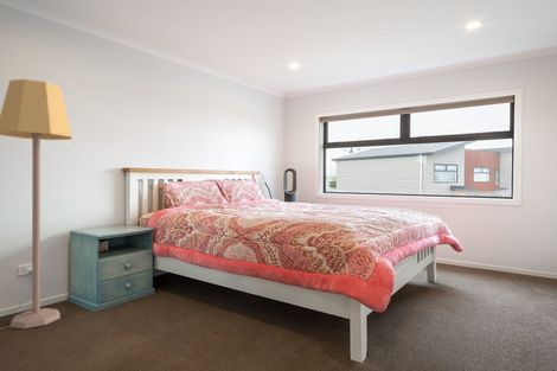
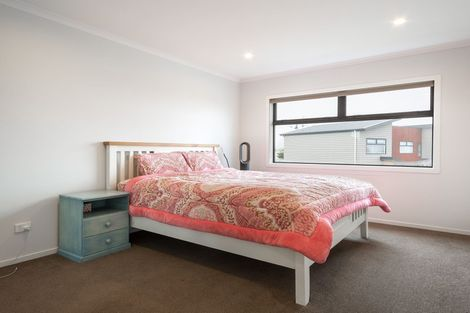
- lamp (36, 203)
